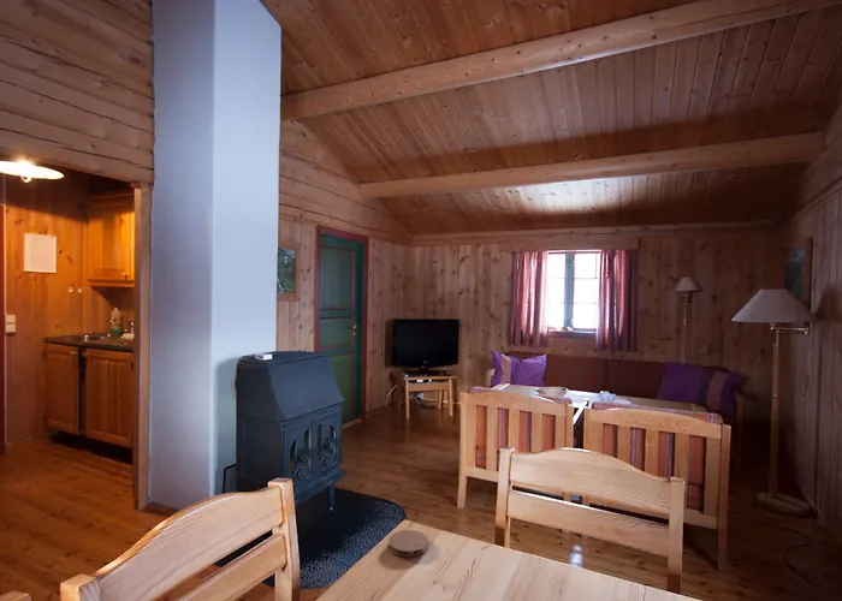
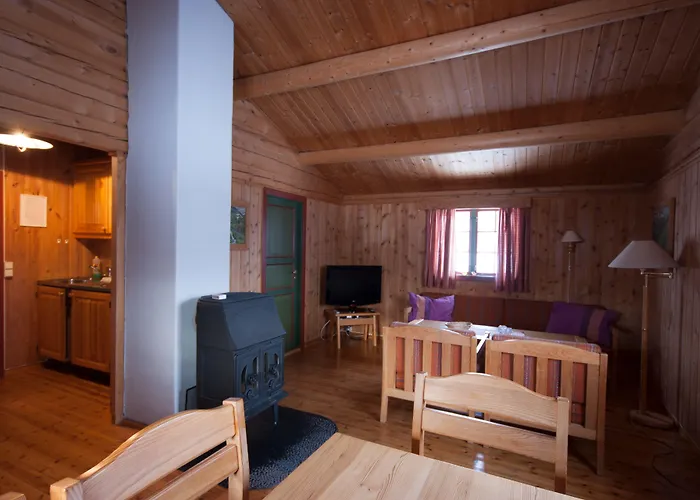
- coaster (408, 542)
